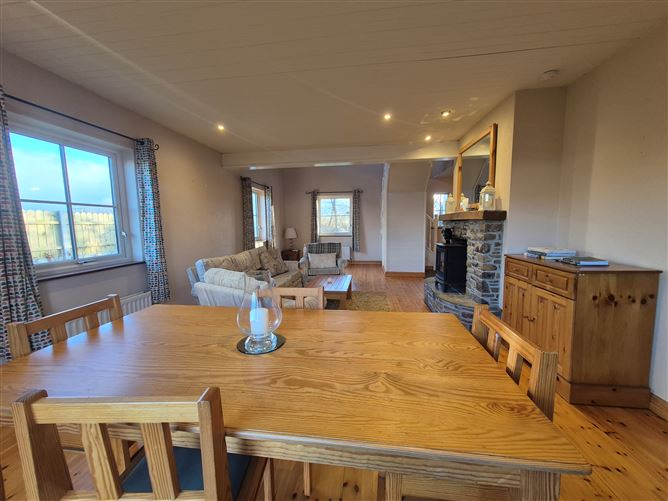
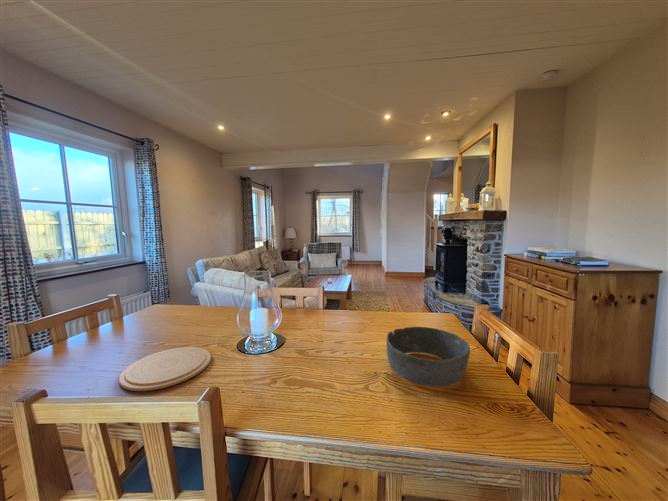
+ plate (168, 365)
+ bowl (426, 353)
